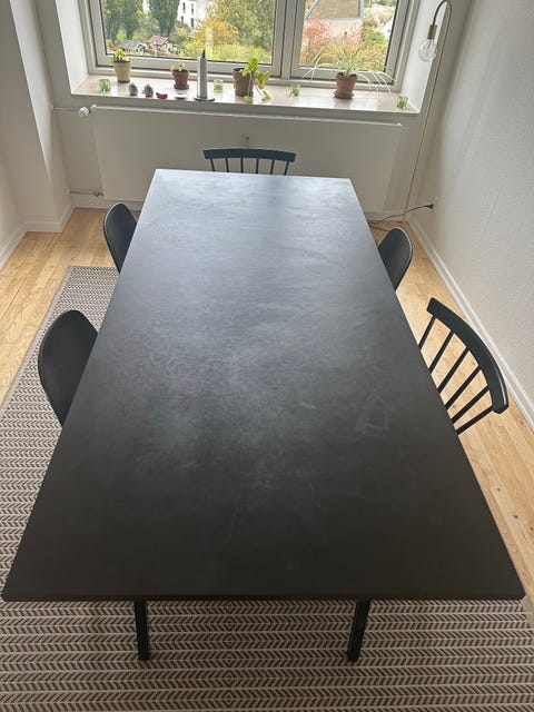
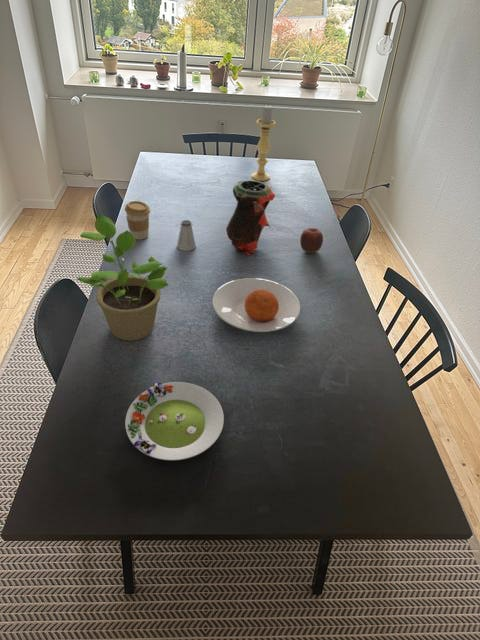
+ plate (256, 300)
+ vase (248, 215)
+ salad plate (175, 419)
+ apple (311, 239)
+ potted plant (131, 283)
+ saltshaker (186, 234)
+ coffee cup (138, 220)
+ candle holder (264, 142)
